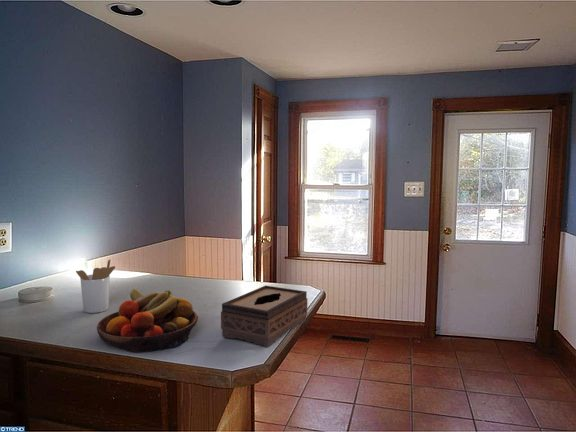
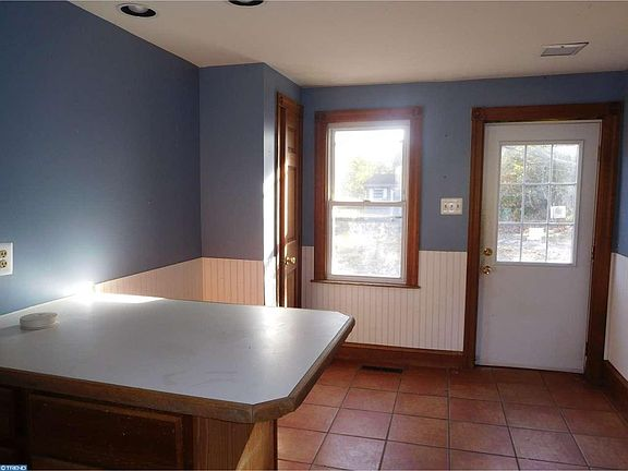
- utensil holder (98, 286)
- fruit bowl (148, 315)
- tissue box (266, 312)
